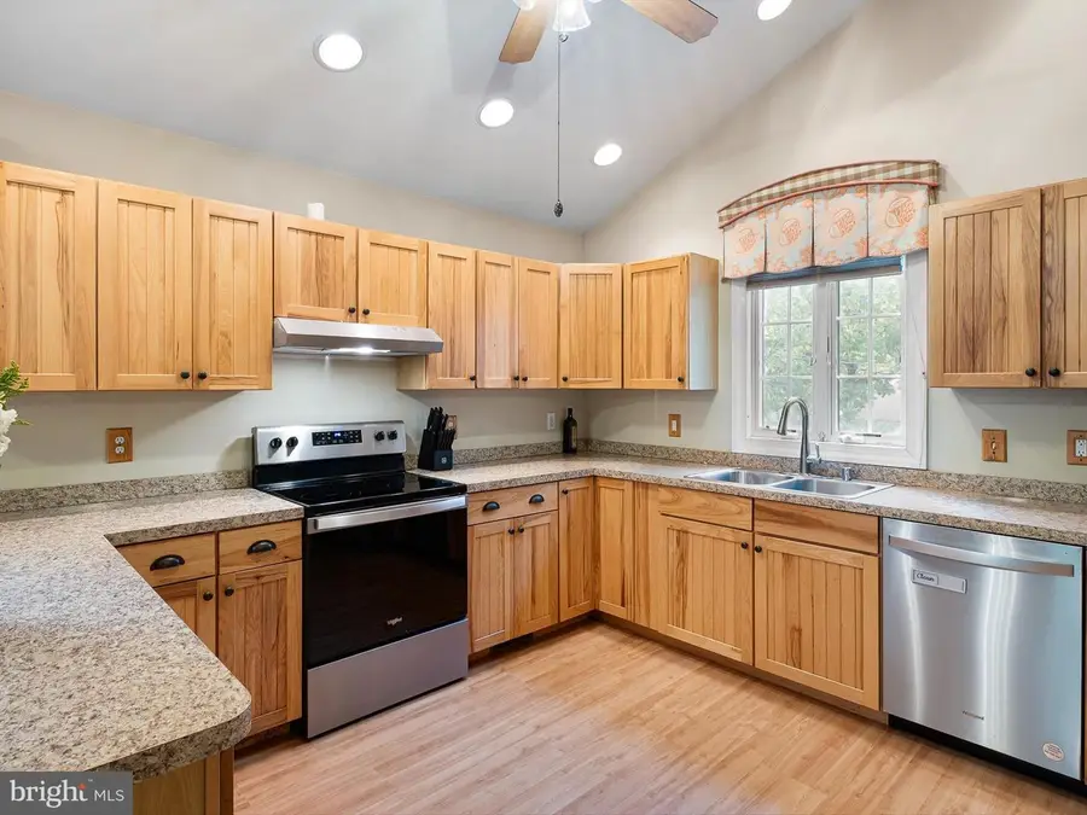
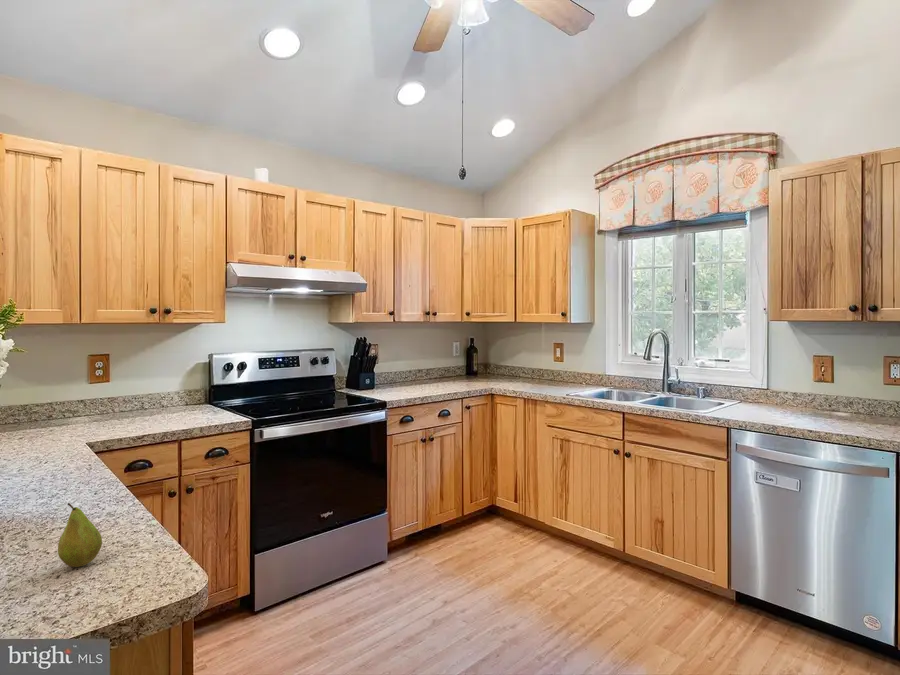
+ fruit (80, 531)
